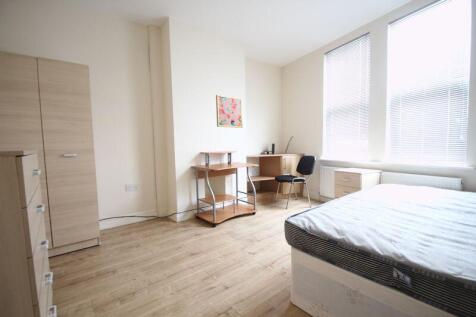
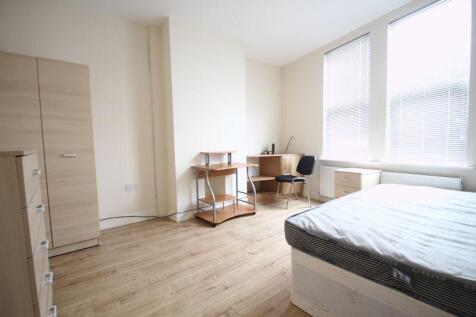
- wall art (229, 112)
